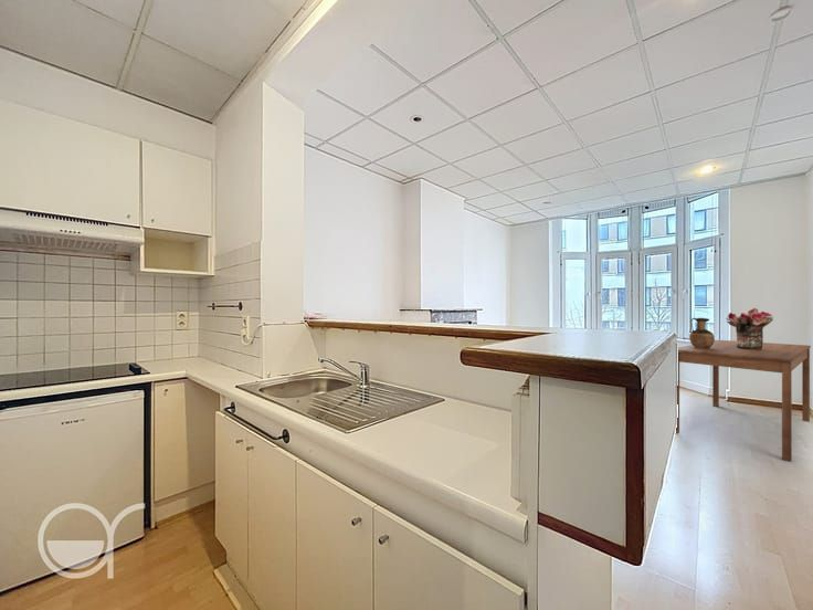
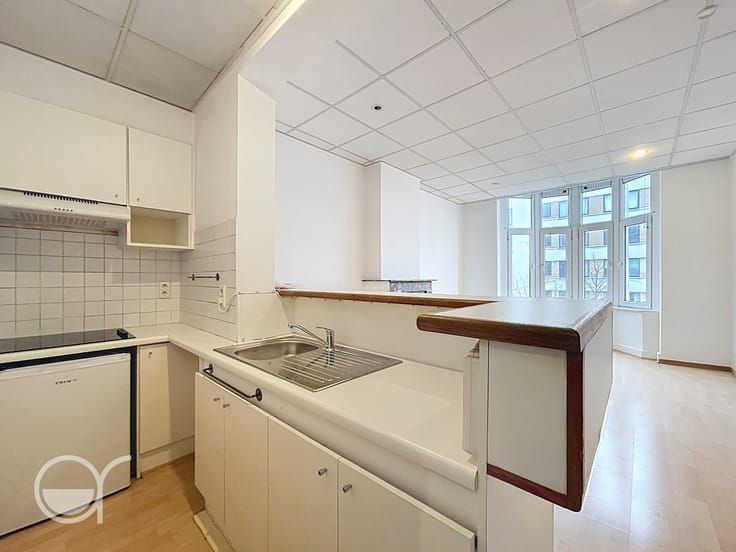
- dining table (743, 368)
- ceramic jug (701, 333)
- bouquet (748, 327)
